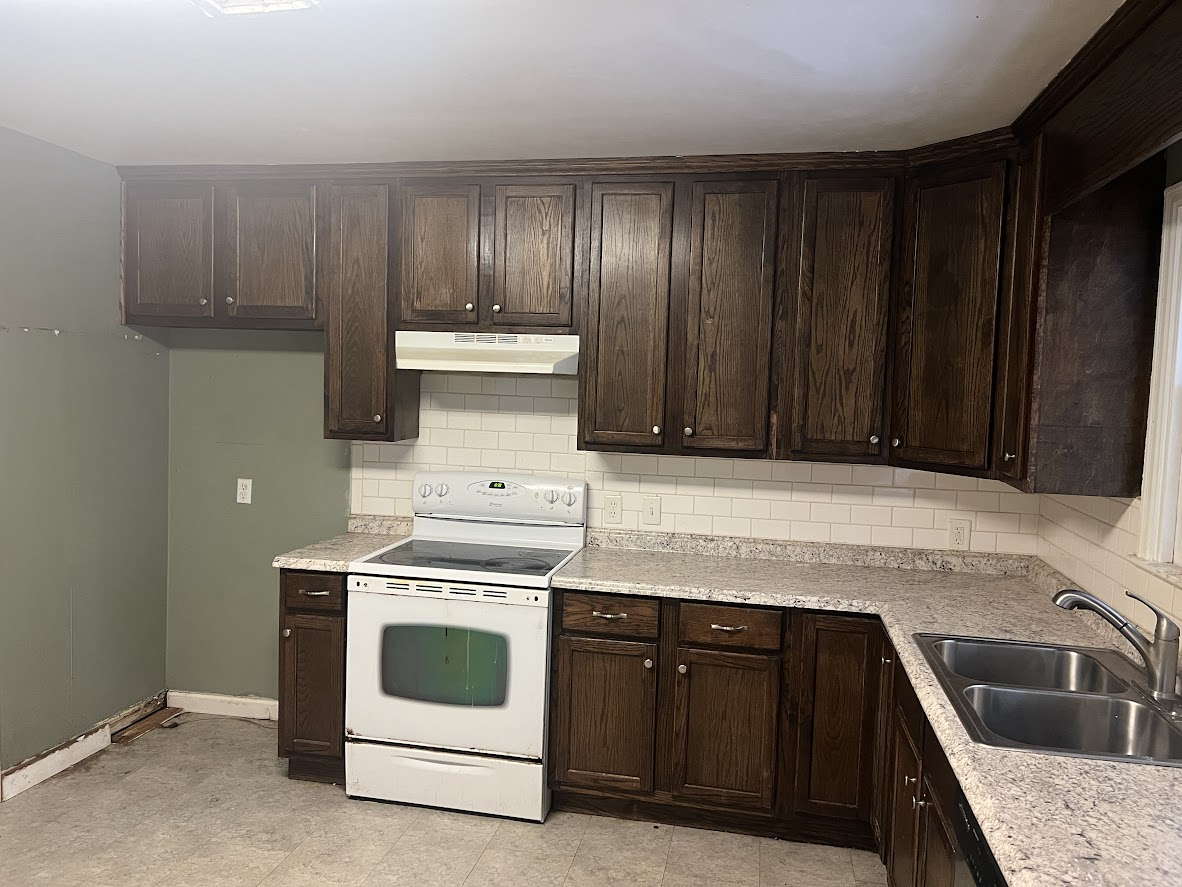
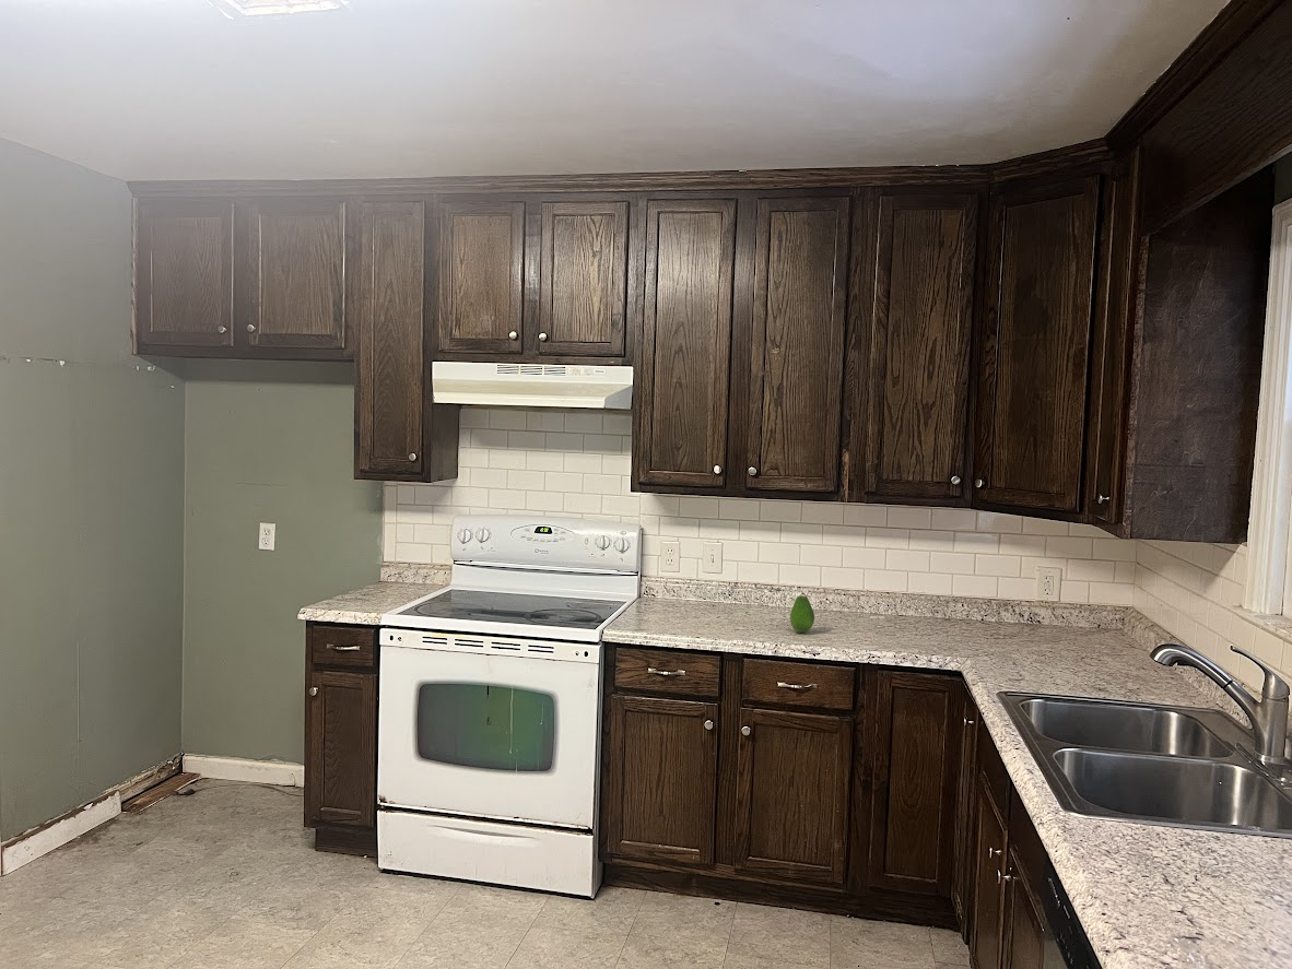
+ fruit (802, 614)
